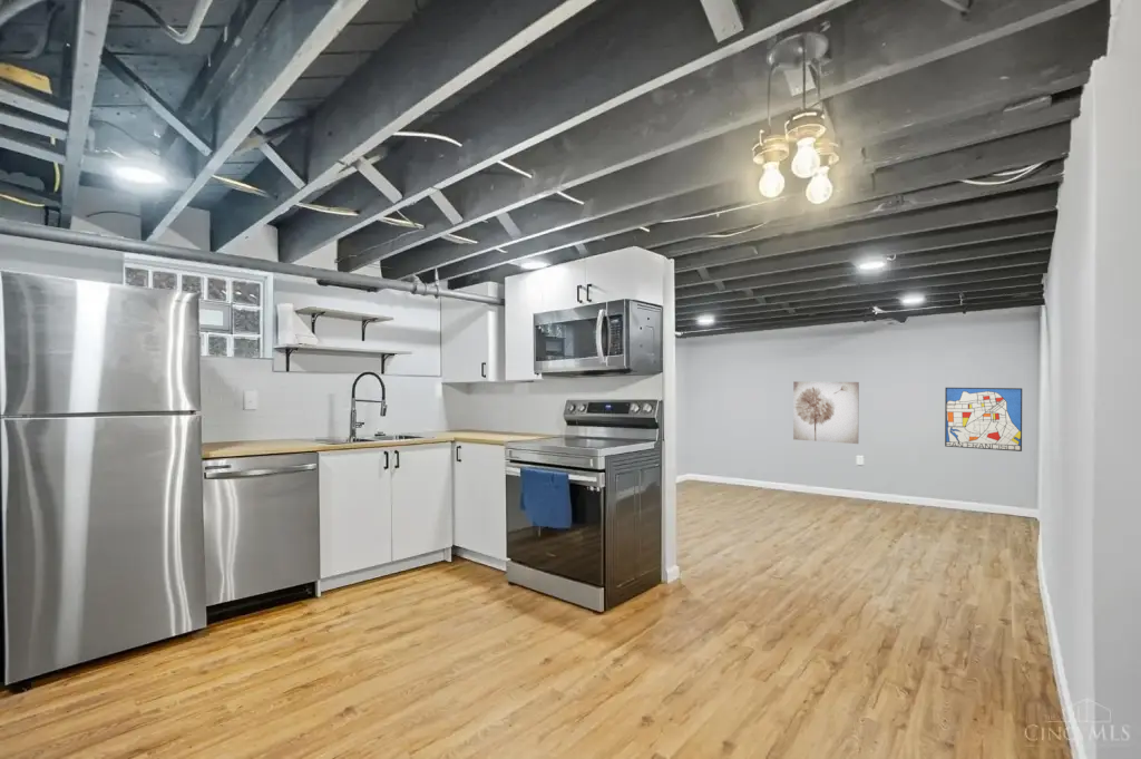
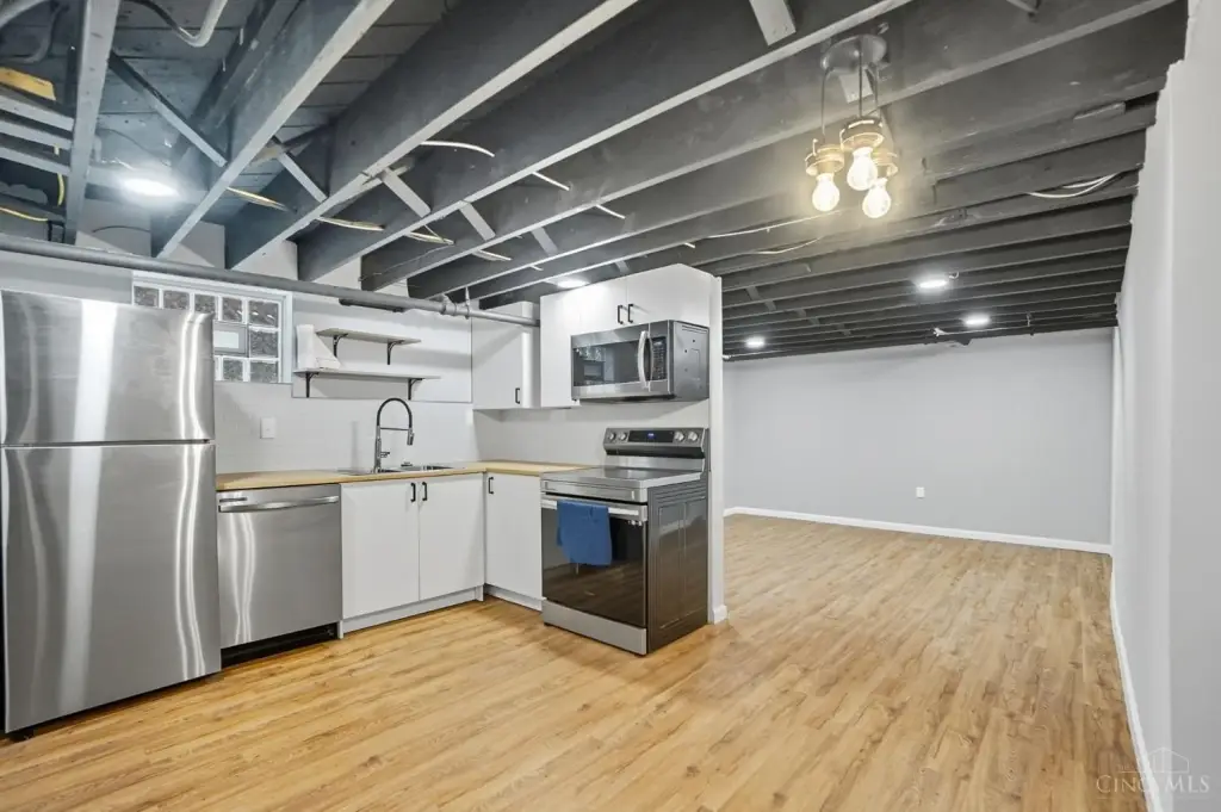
- wall art (825, 411)
- wall art (982, 418)
